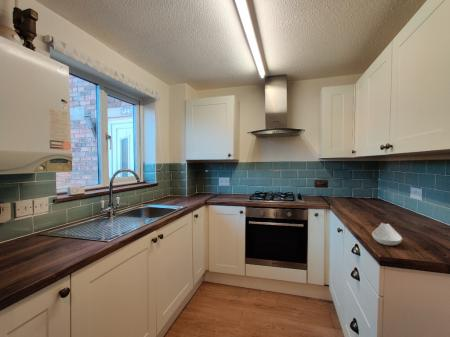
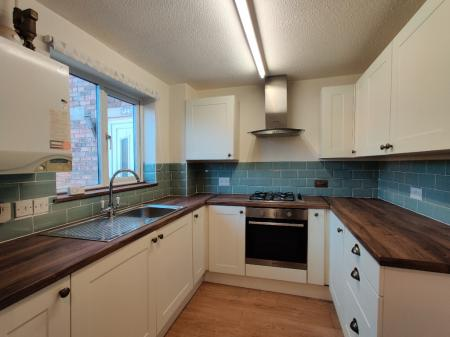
- spoon rest (385, 233)
